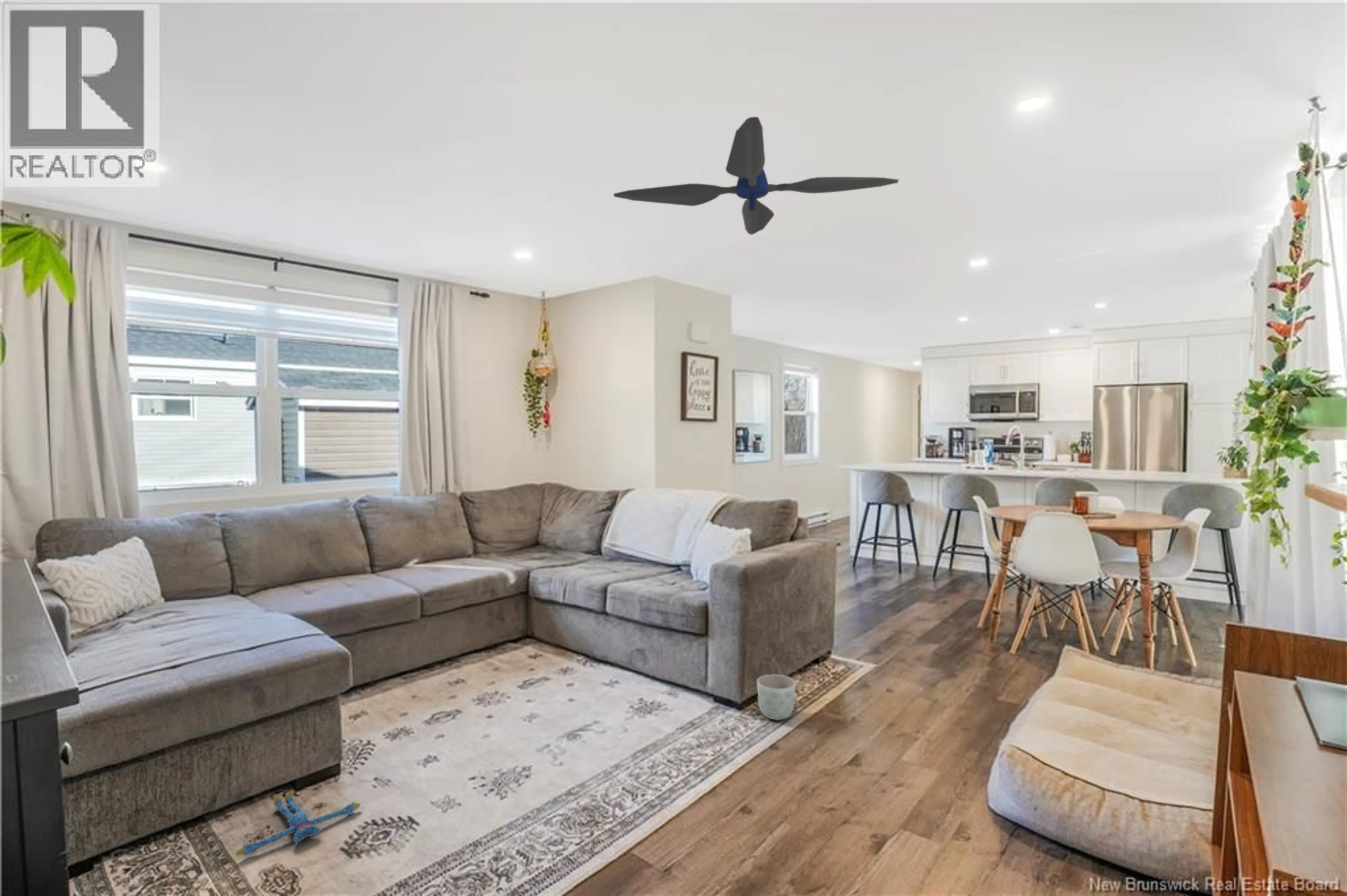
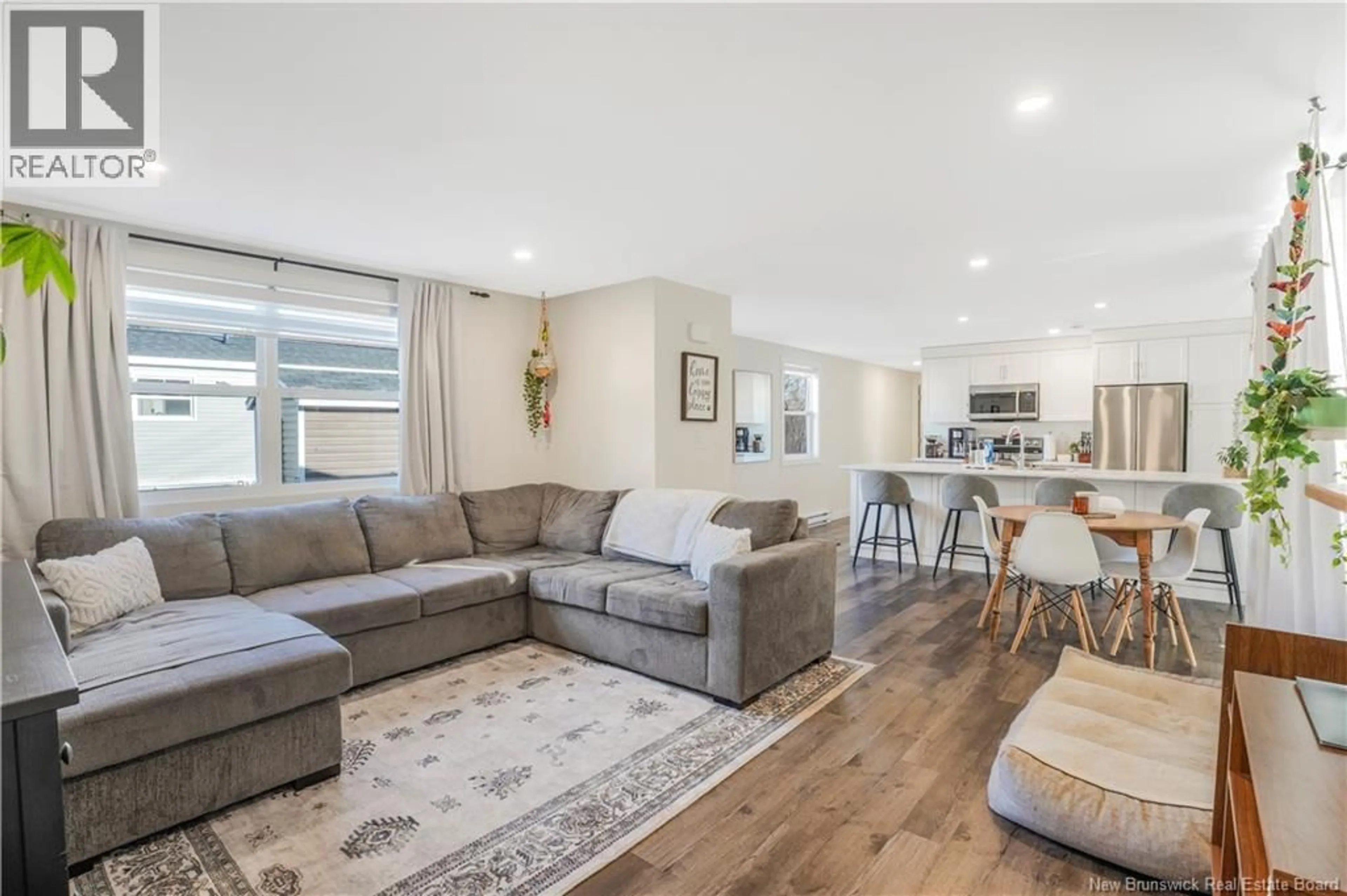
- plush toy (295, 816)
- ceiling fan (752, 185)
- planter (776, 698)
